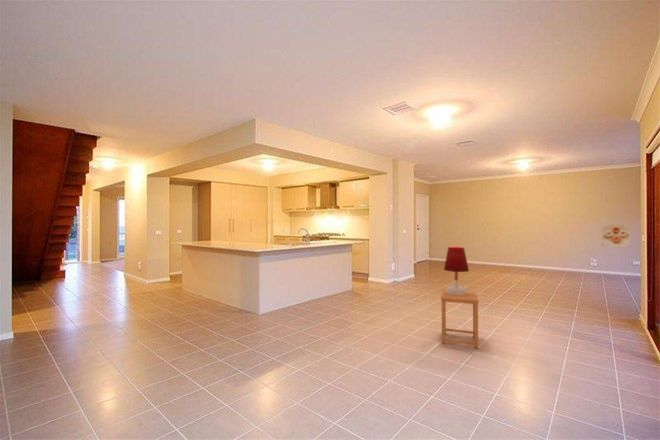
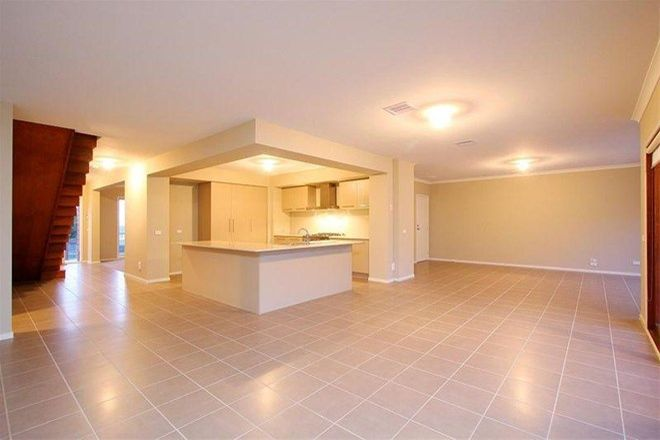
- side table (455, 329)
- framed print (615, 235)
- table lamp (456, 270)
